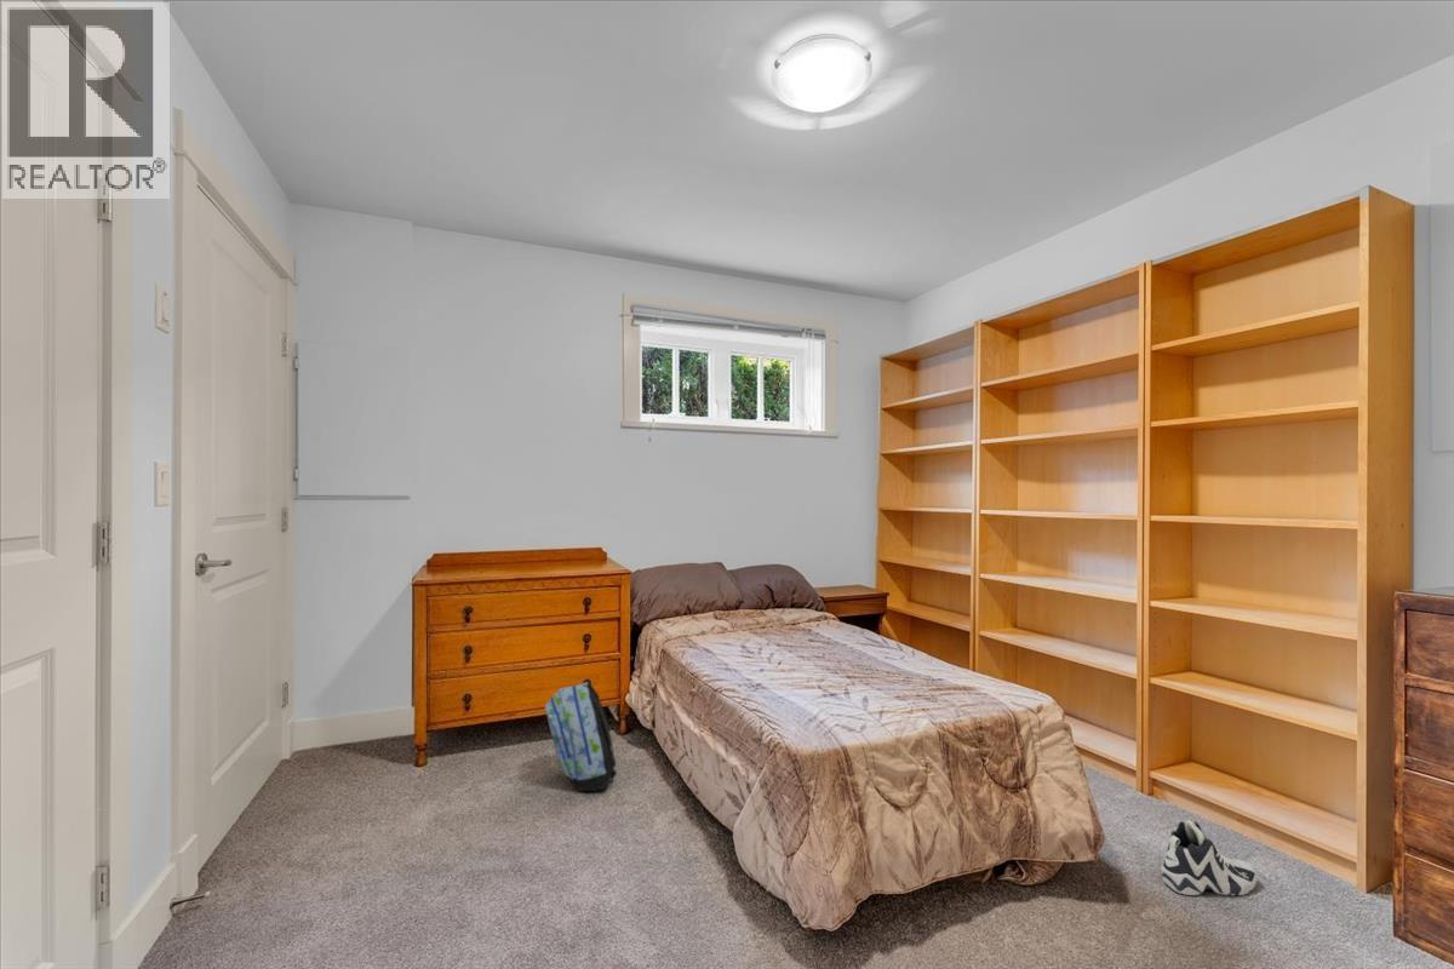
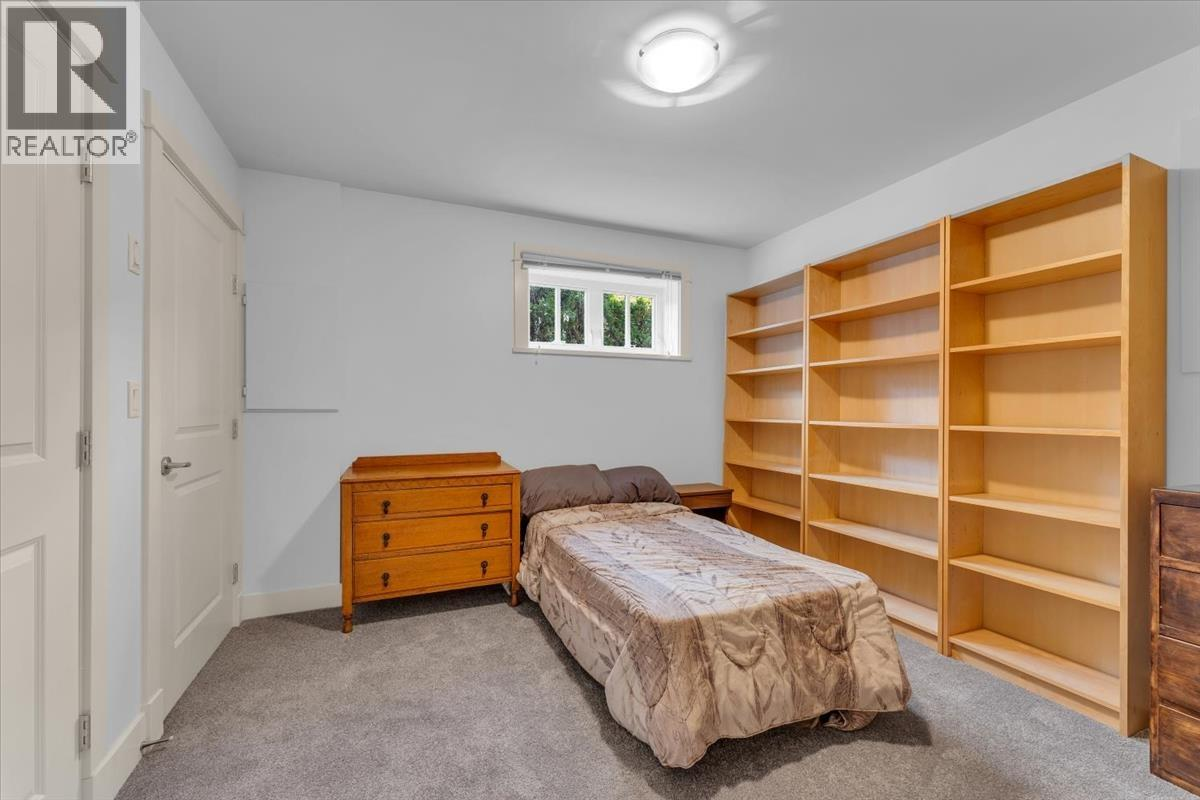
- backpack (580, 730)
- sneaker (1209, 853)
